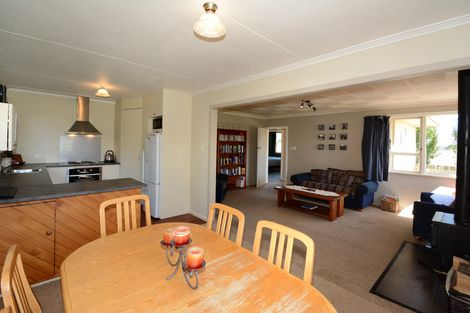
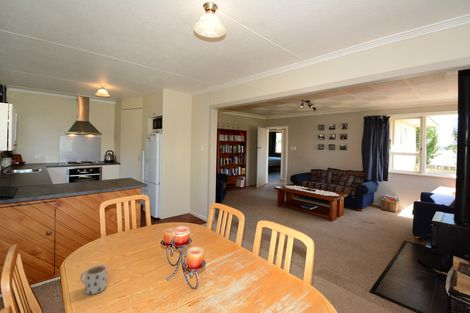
+ mug (92, 279)
